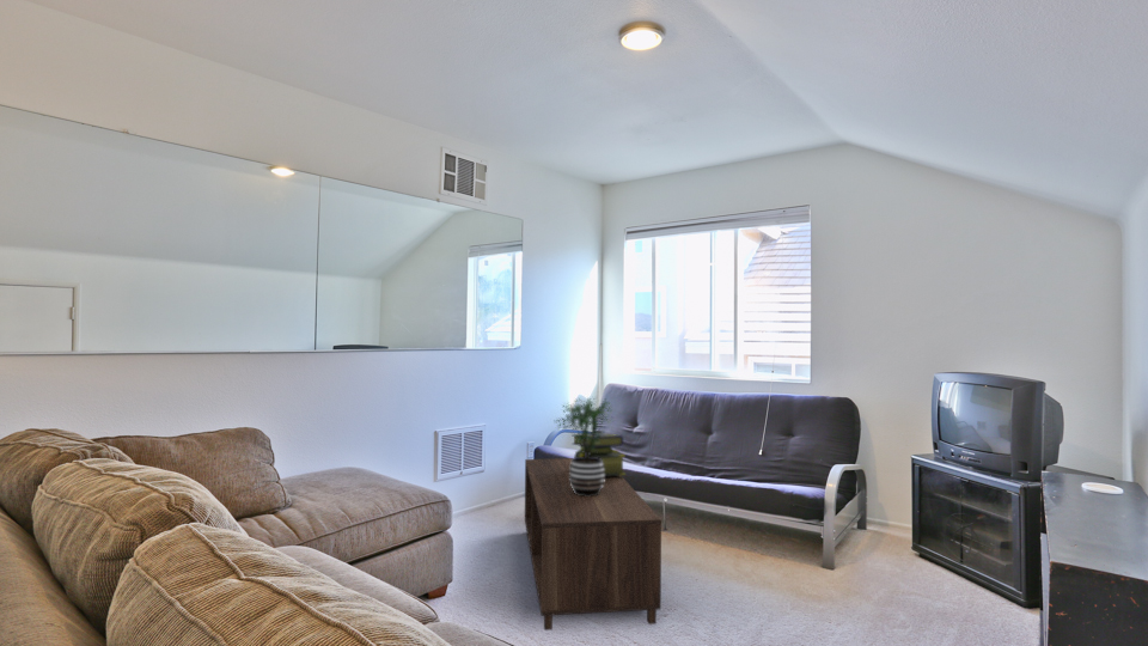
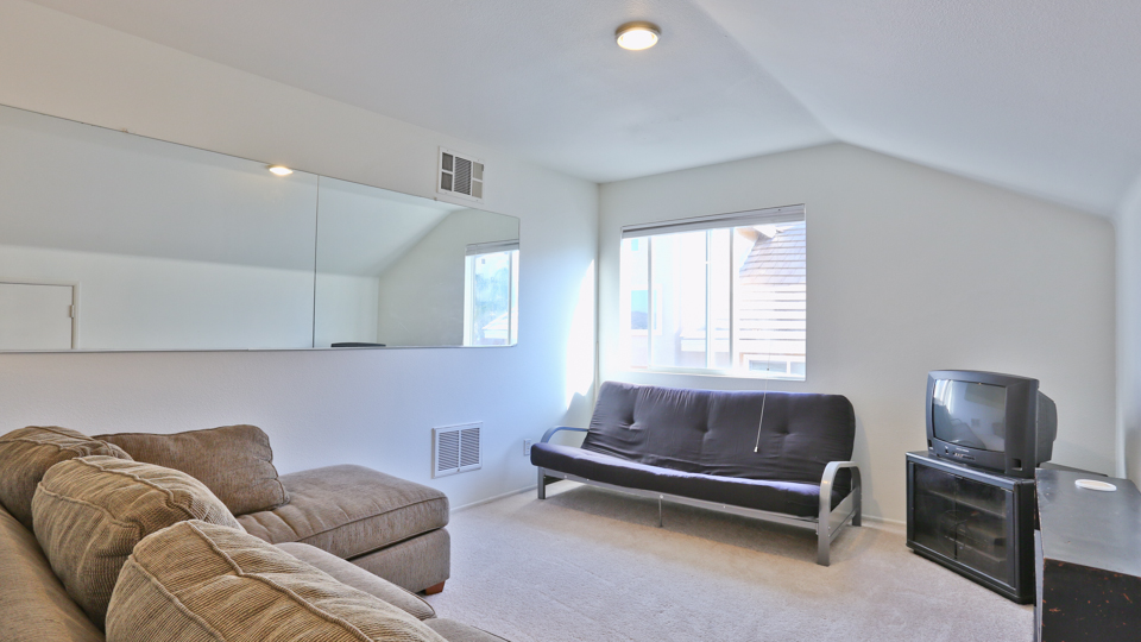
- coffee table (579, 525)
- stack of books (597, 451)
- potted plant (585, 444)
